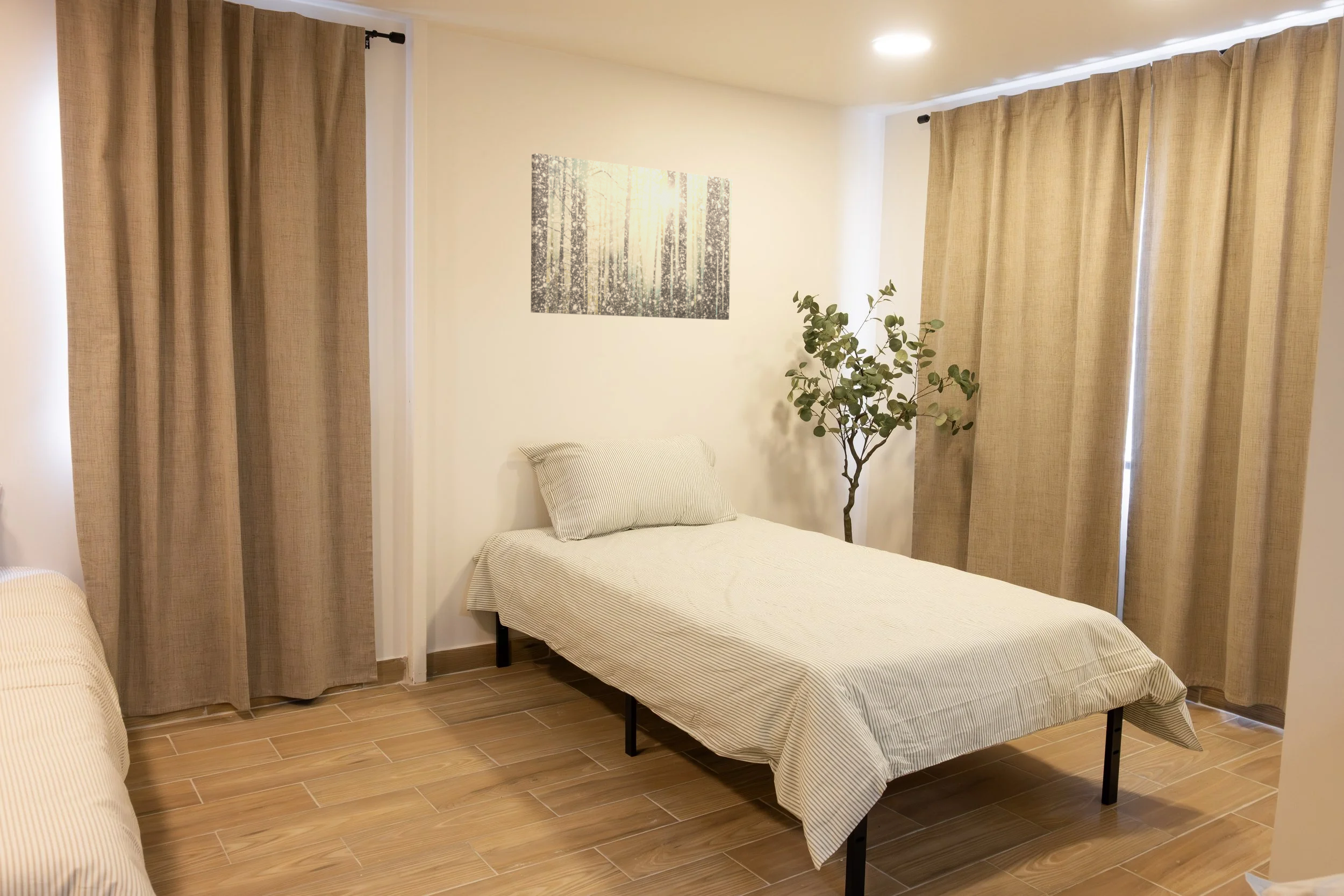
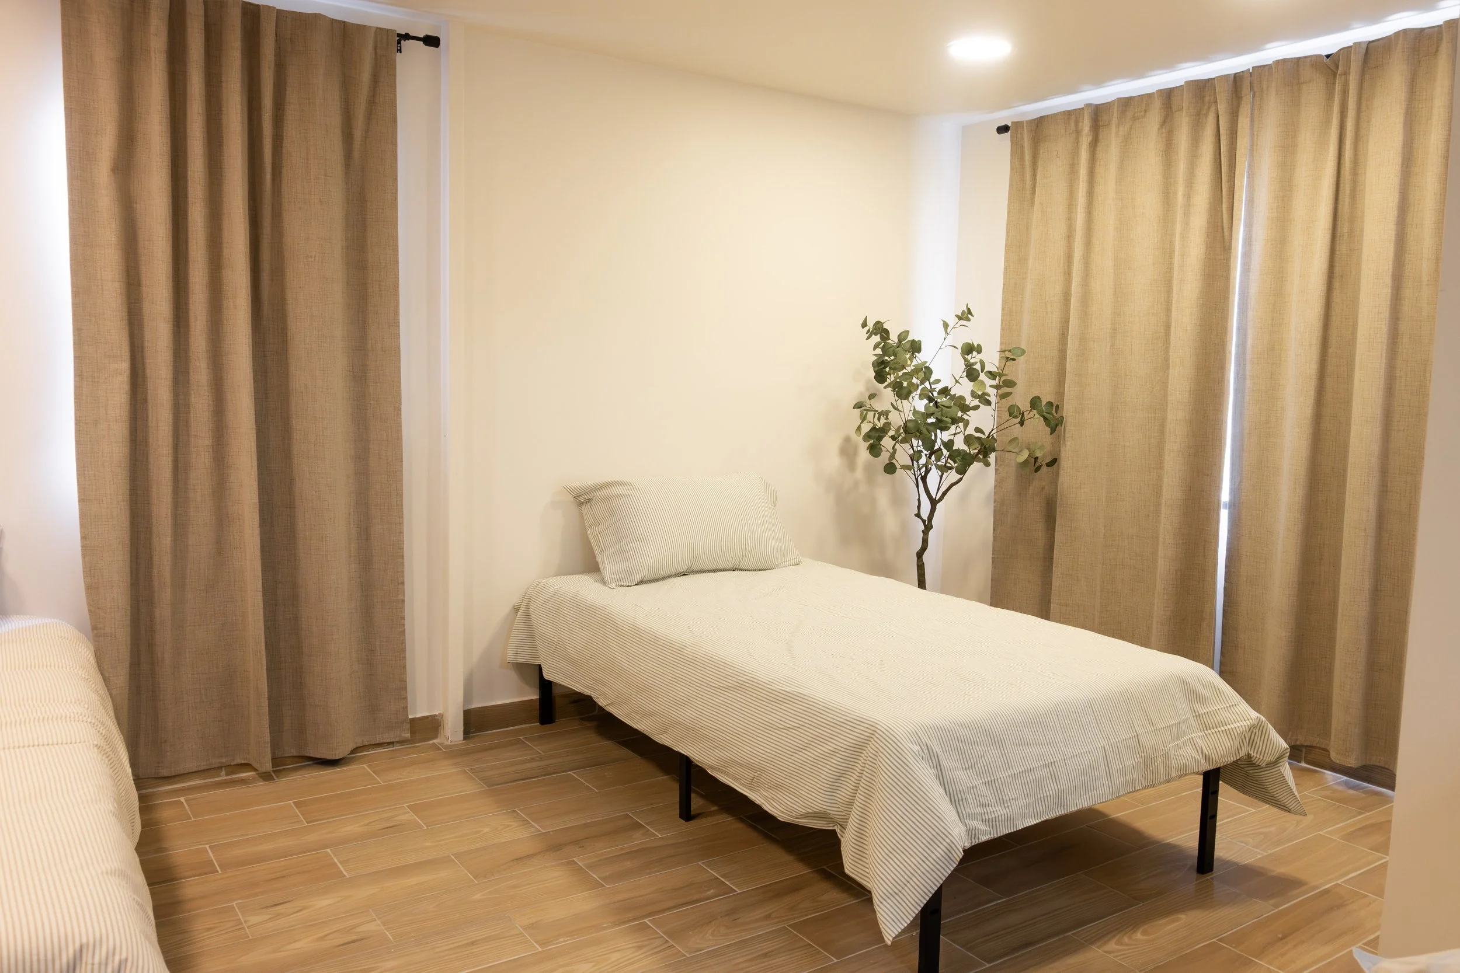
- wall art (637, 242)
